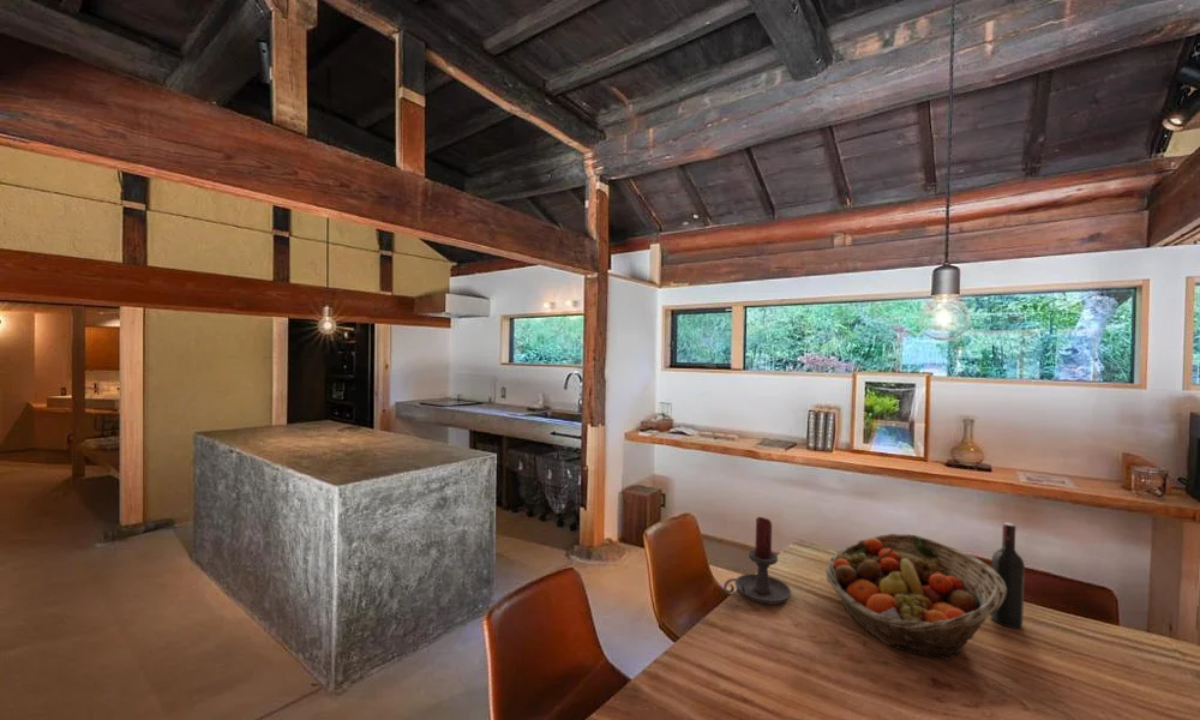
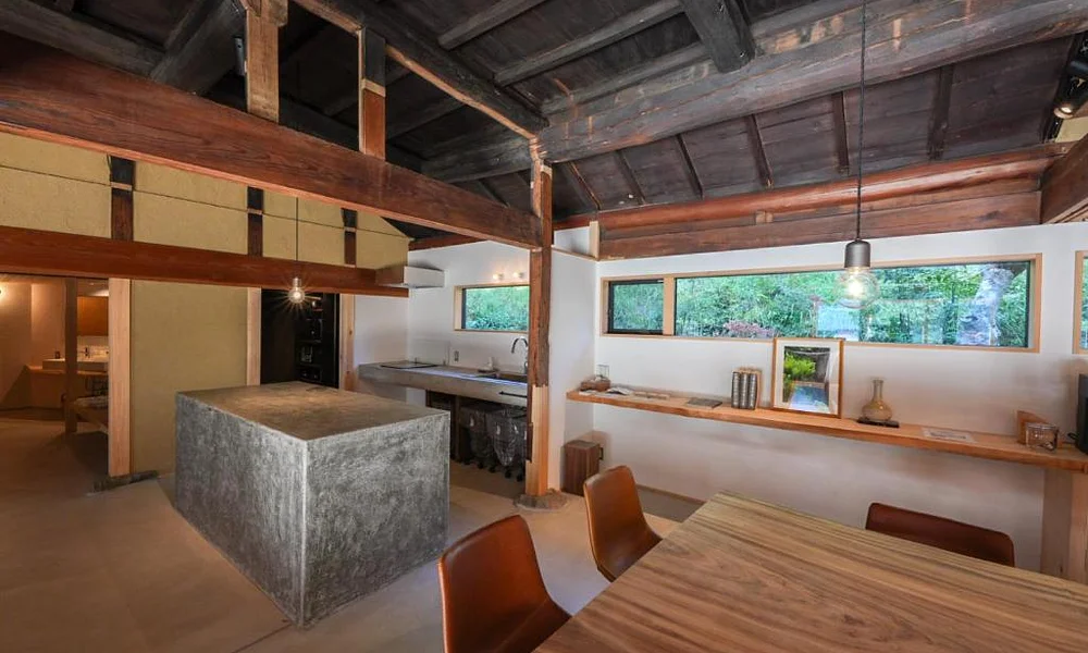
- wine bottle (1007, 572)
- candle holder (756, 556)
- fruit basket (906, 587)
